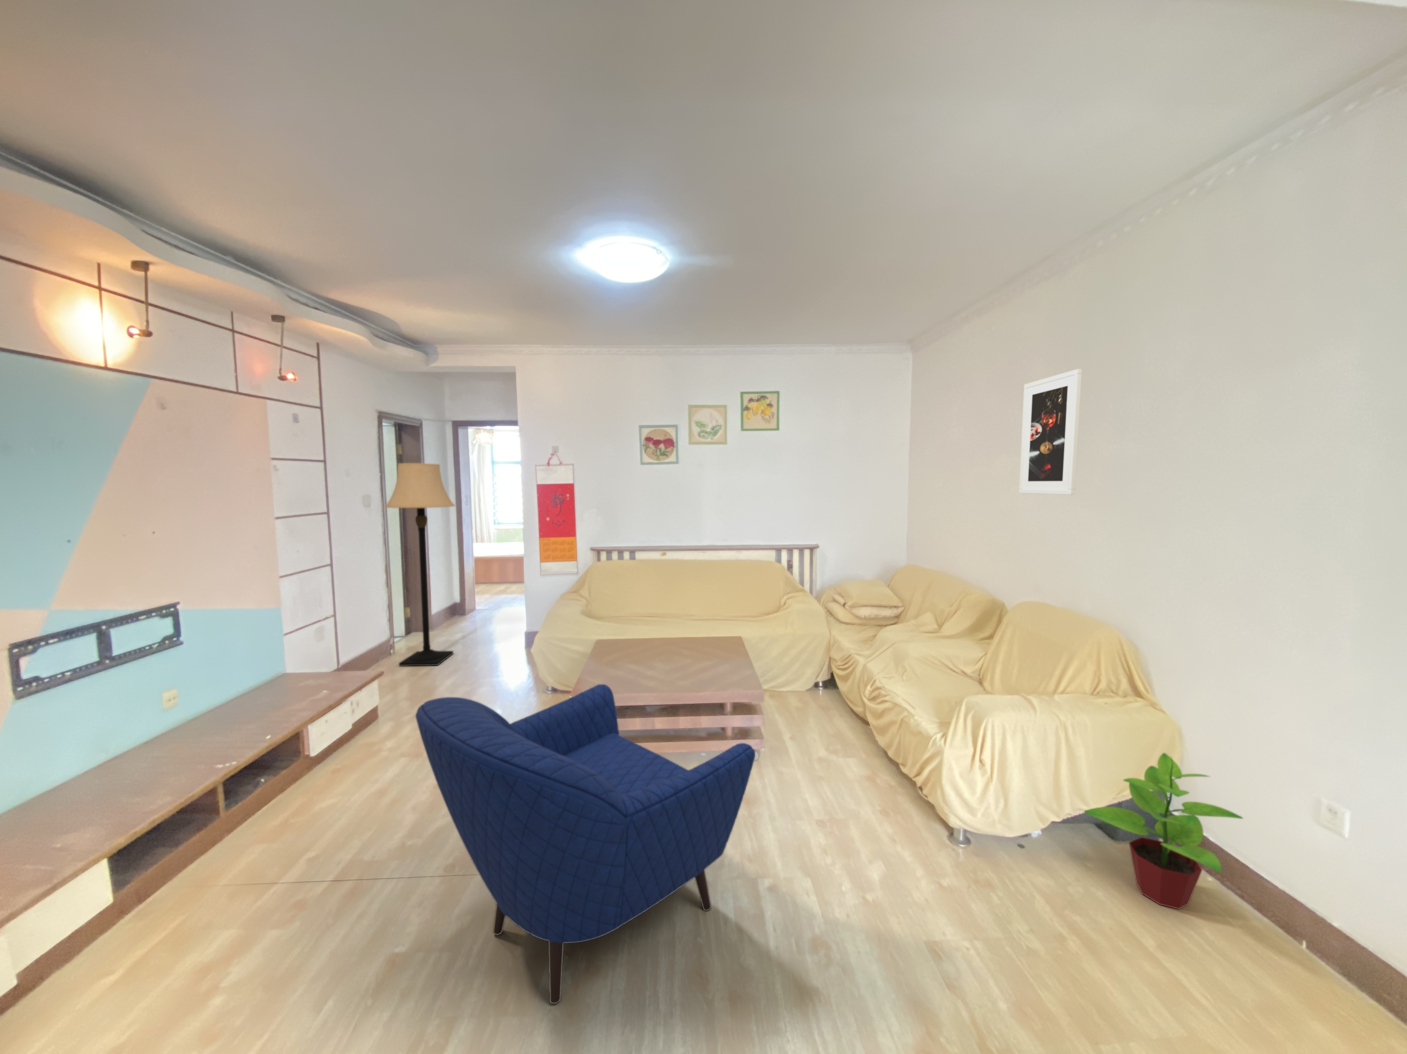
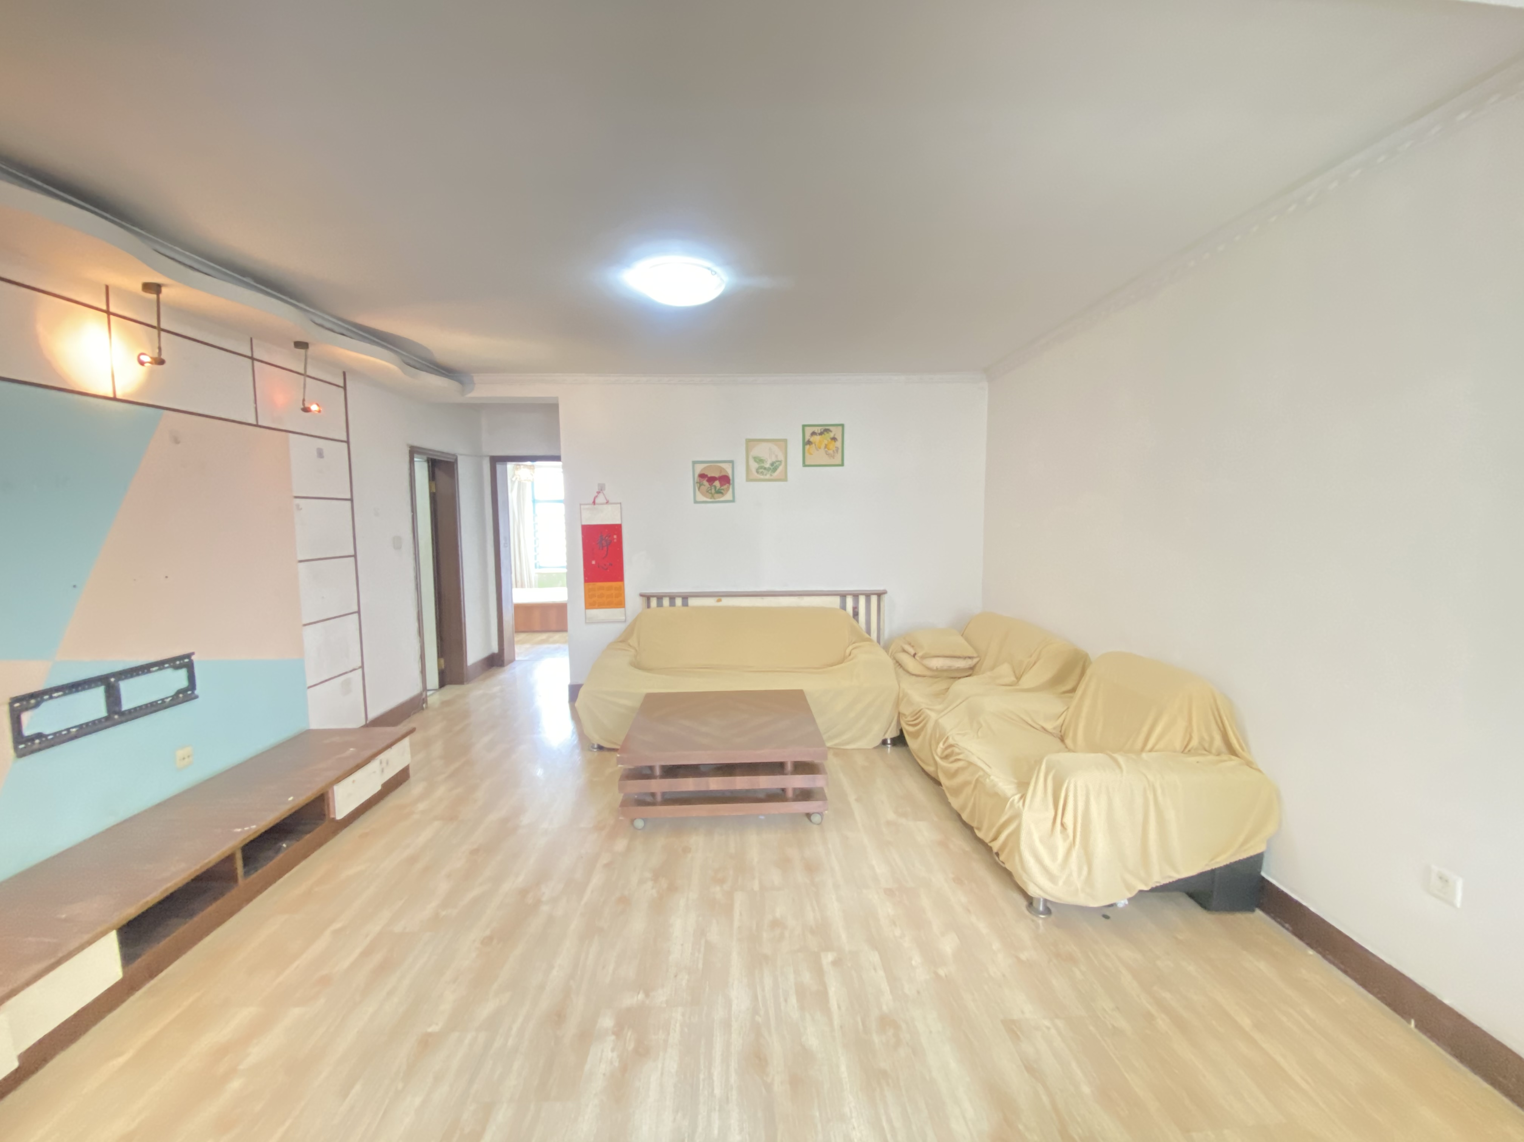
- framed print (1048, 436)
- potted plant (1170, 828)
- armchair (575, 806)
- lamp (423, 562)
